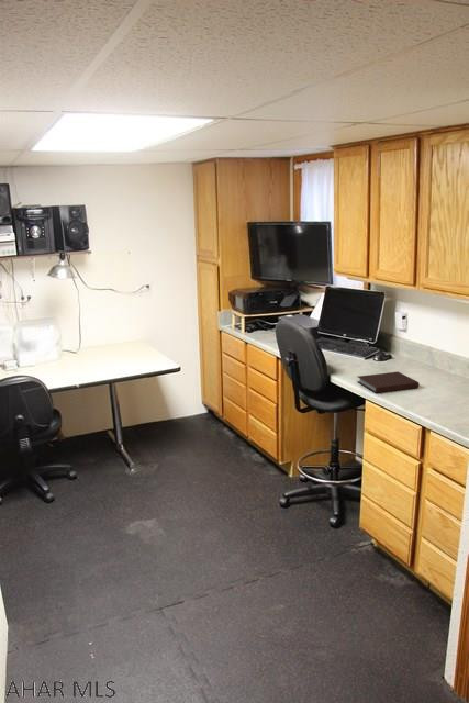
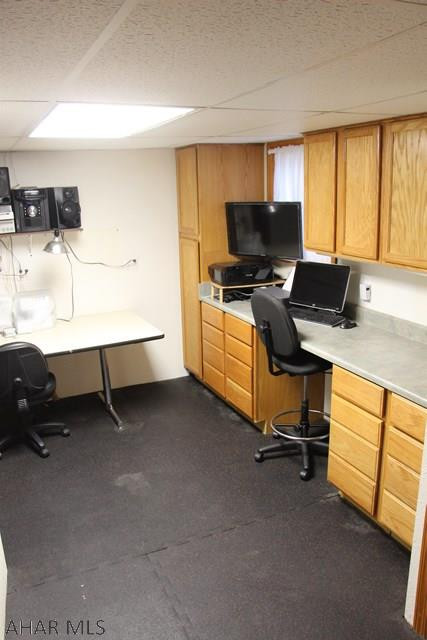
- notebook (387, 381)
